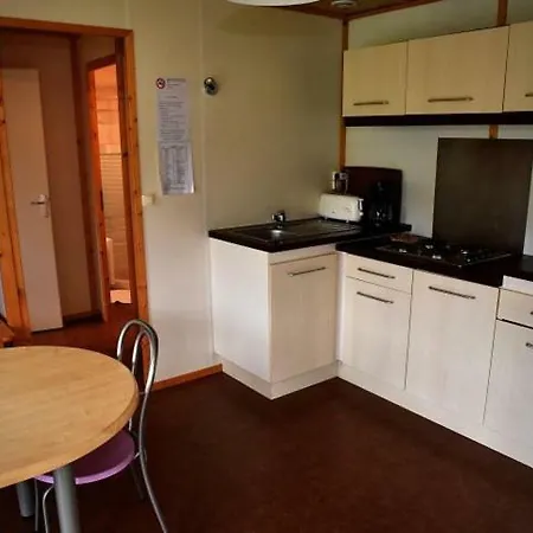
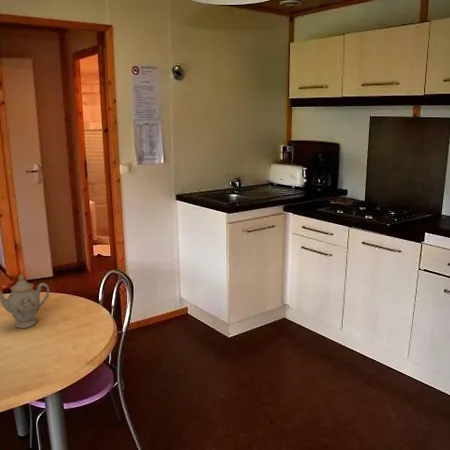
+ chinaware (22, 299)
